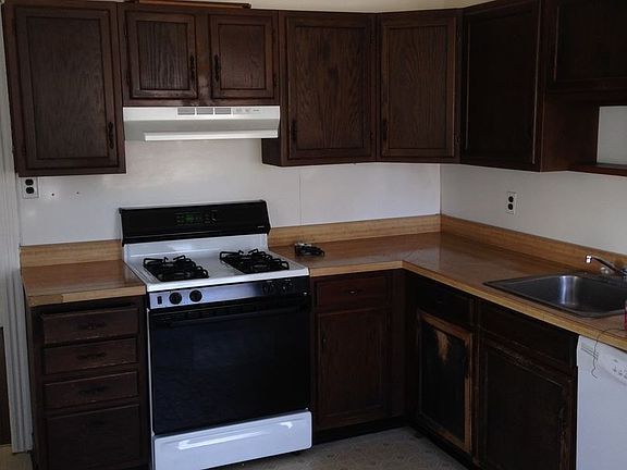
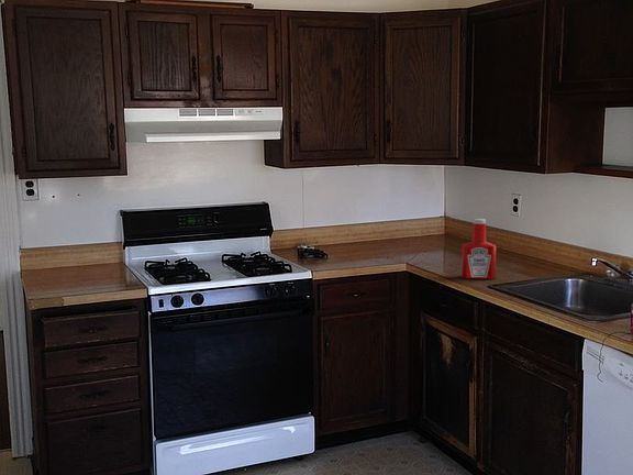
+ soap bottle (478, 248)
